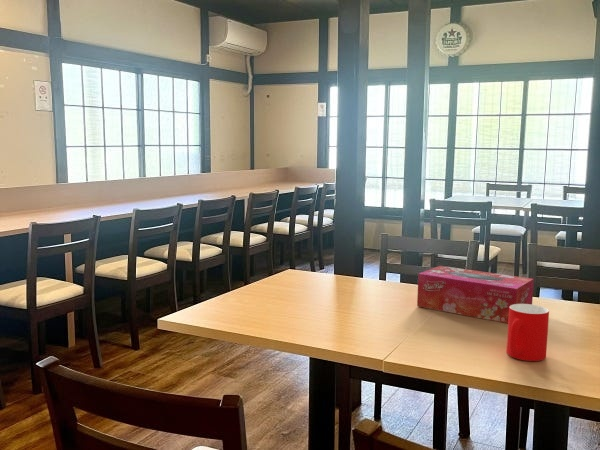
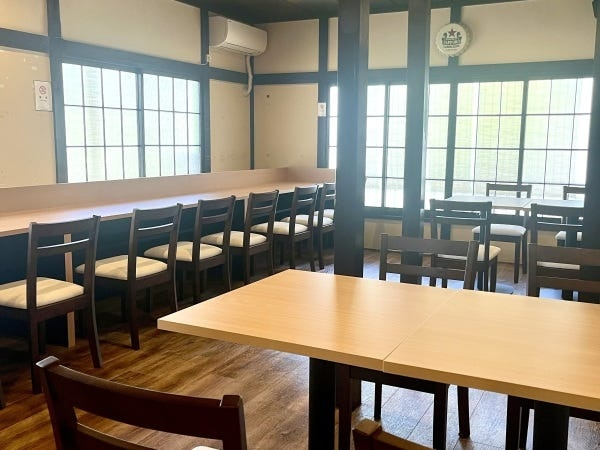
- cup (524, 333)
- tissue box (474, 292)
